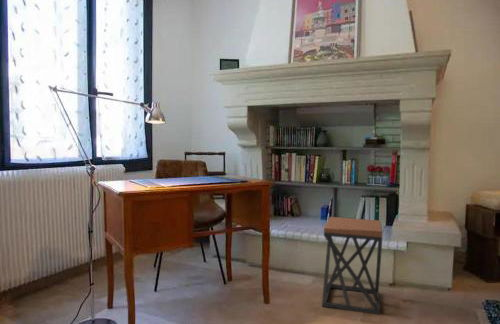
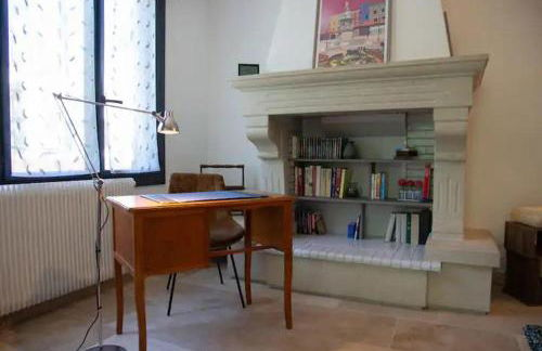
- stool (352, 260)
